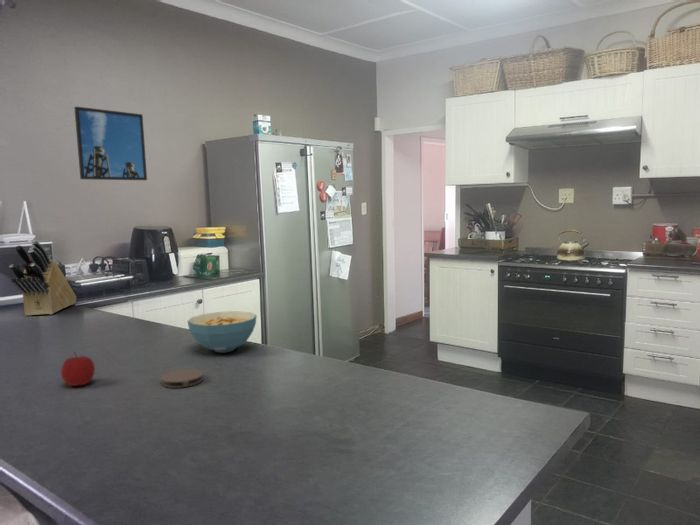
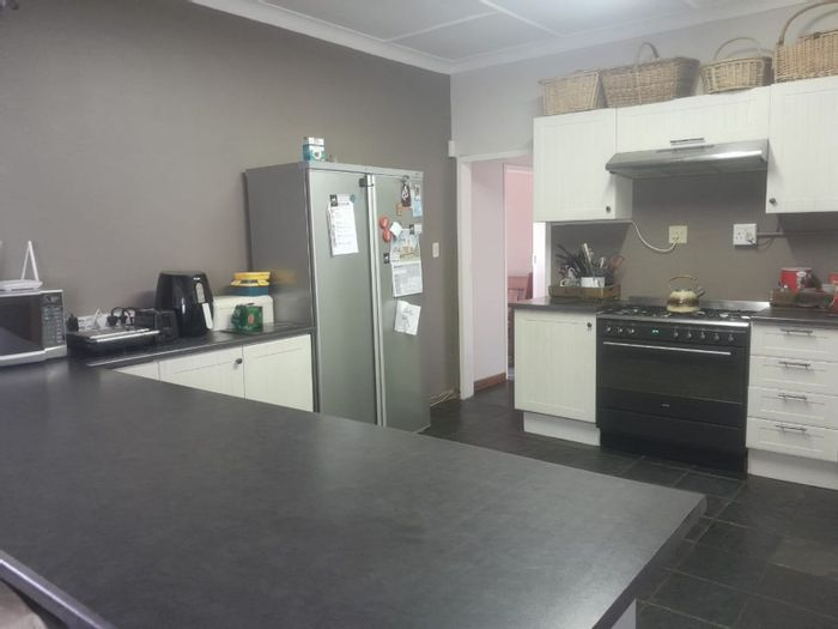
- coaster (182, 378)
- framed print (112, 145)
- cereal bowl (223, 333)
- knife block (44, 275)
- apple (77, 368)
